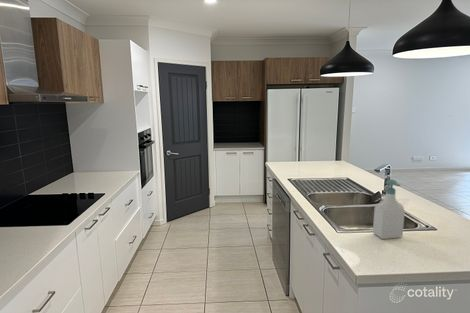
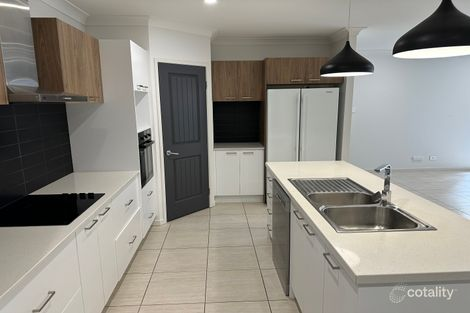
- soap bottle (390, 208)
